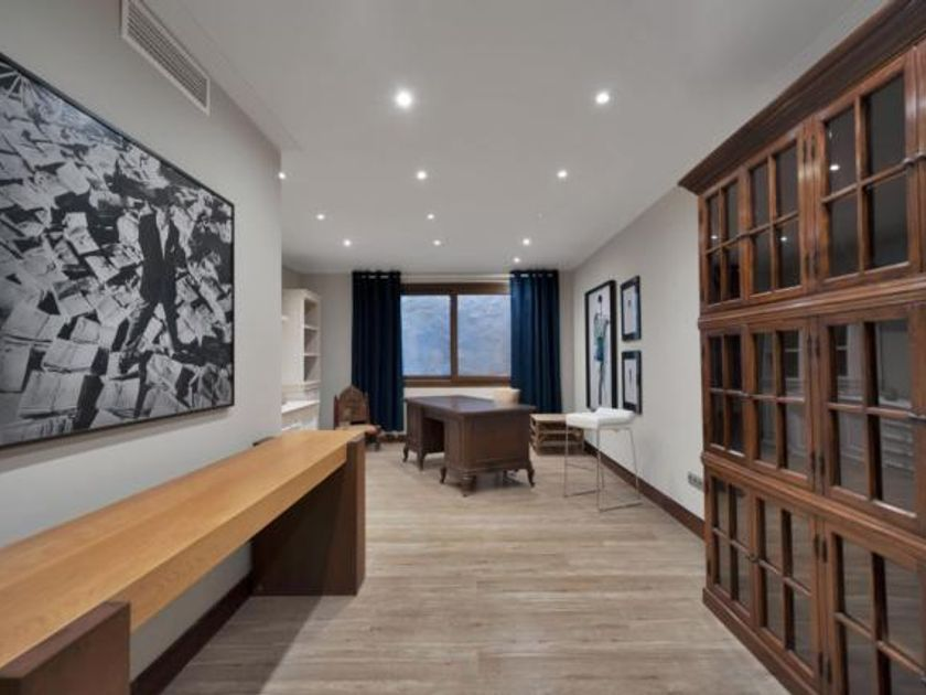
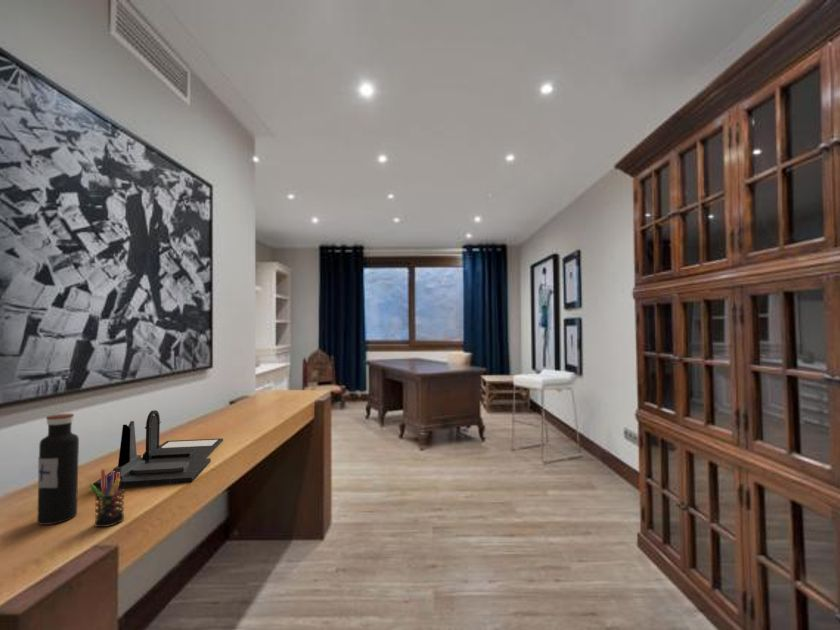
+ pen holder (106, 497)
+ water bottle (58, 466)
+ desk organizer (176, 440)
